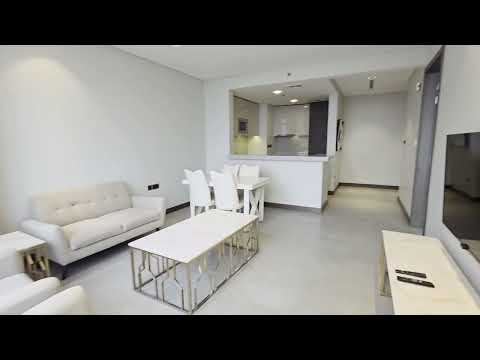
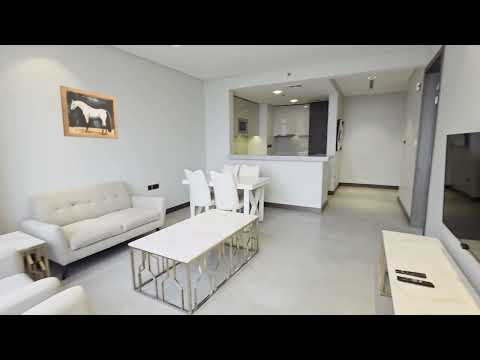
+ wall art (92, 115)
